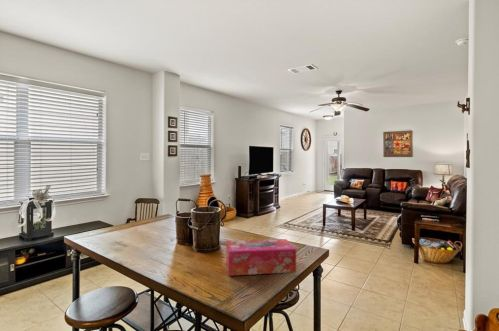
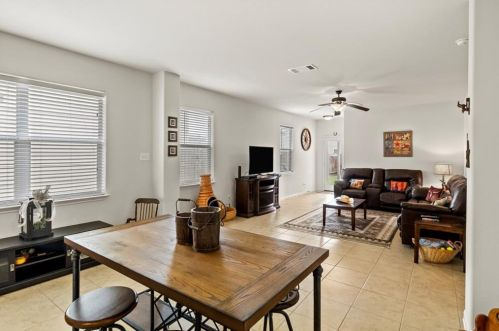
- tissue box (259, 255)
